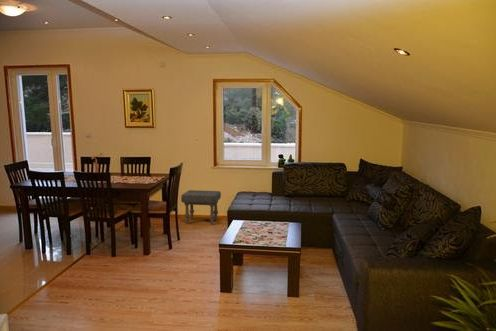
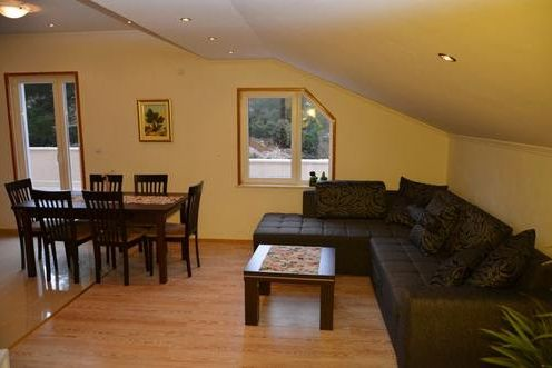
- ottoman (201, 204)
